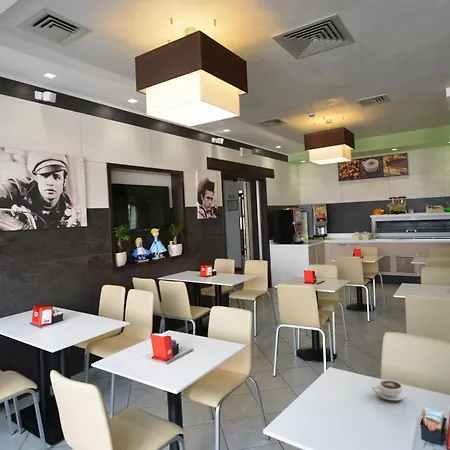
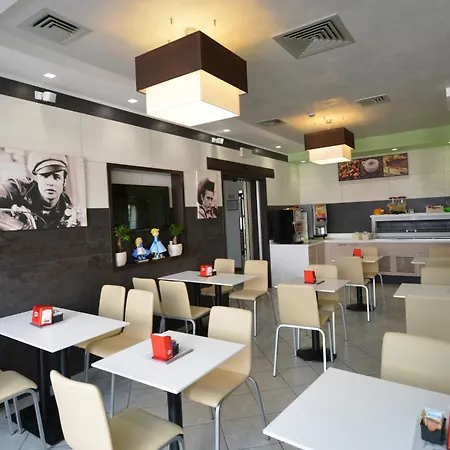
- cappuccino (387, 390)
